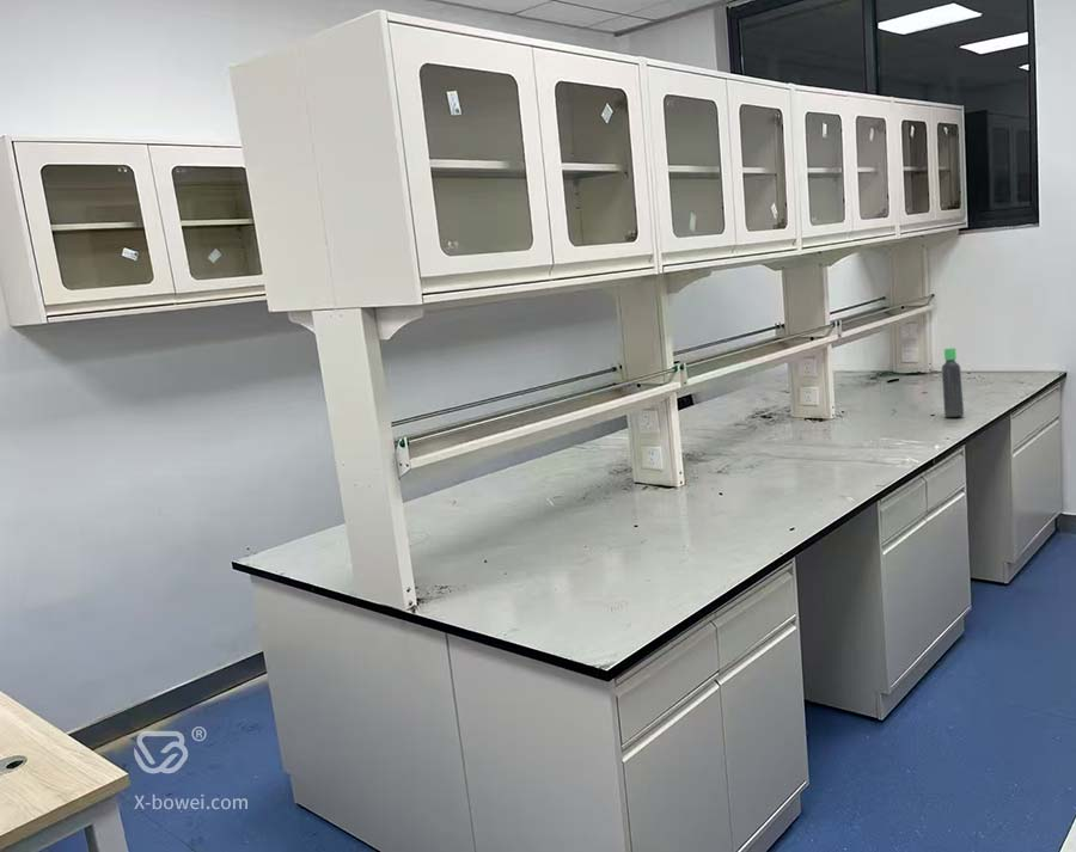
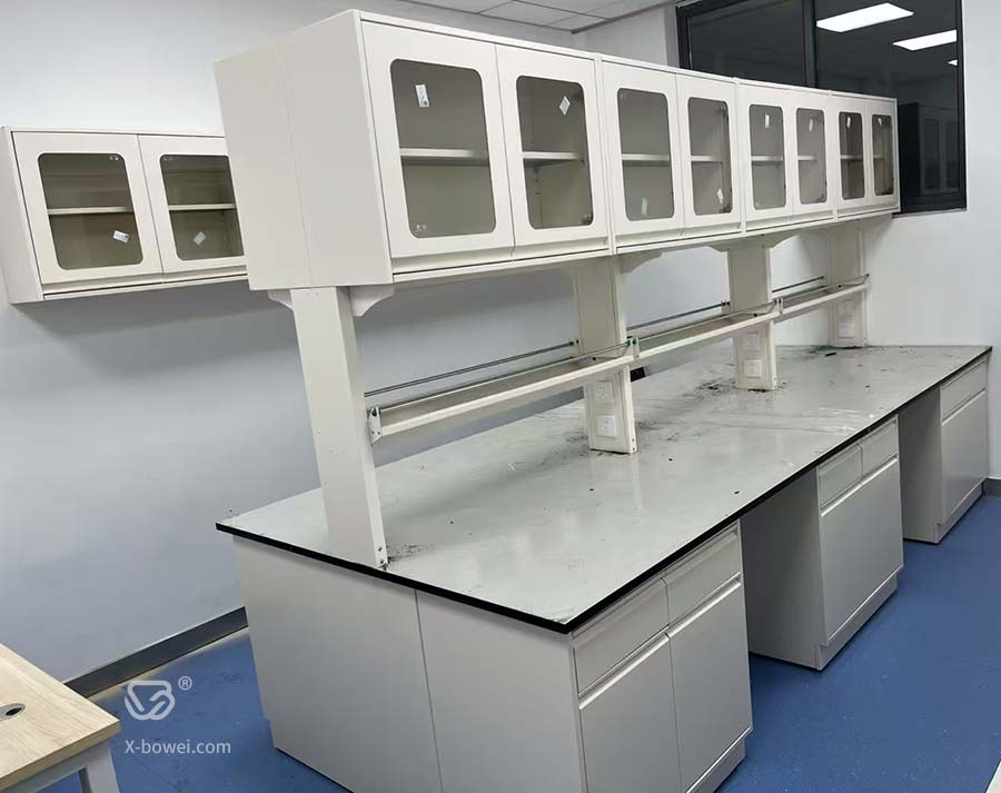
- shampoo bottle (952, 382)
